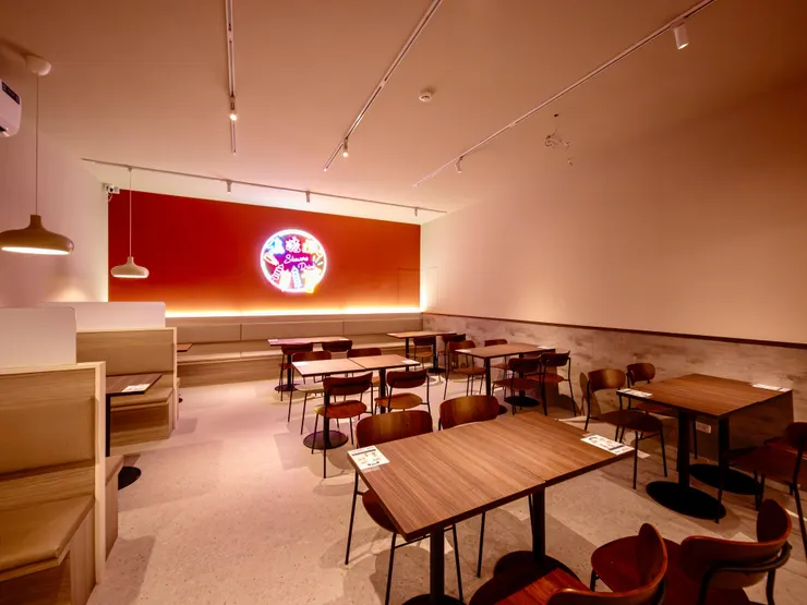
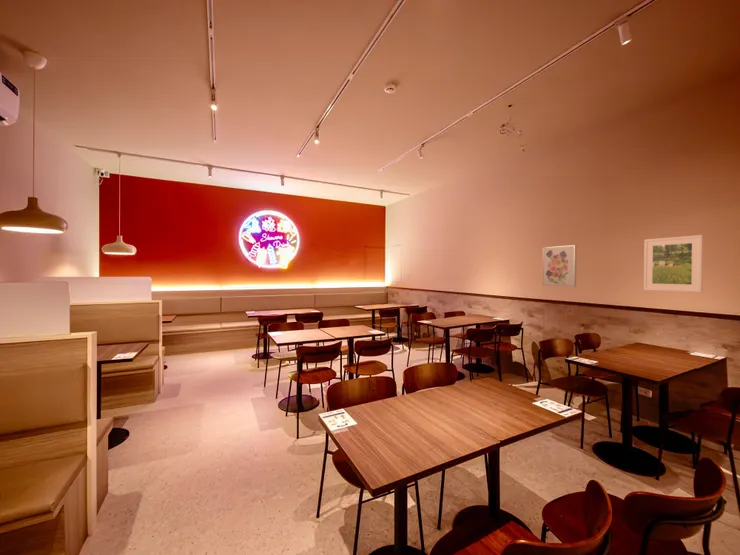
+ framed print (671, 264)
+ wall art (558, 266)
